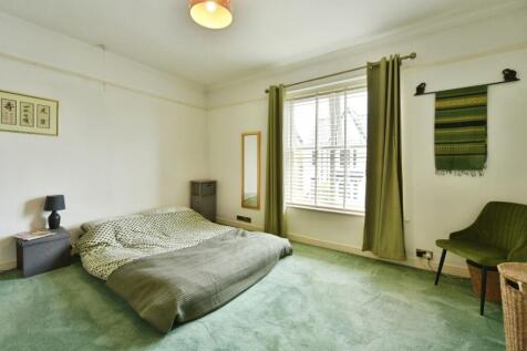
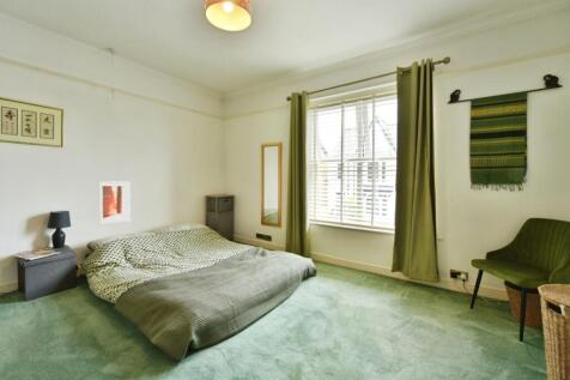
+ wall art (115, 201)
